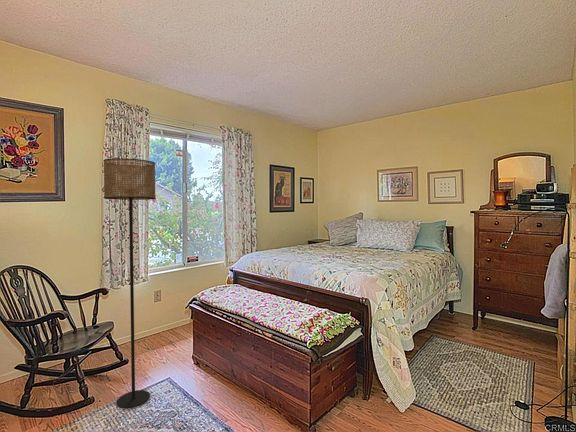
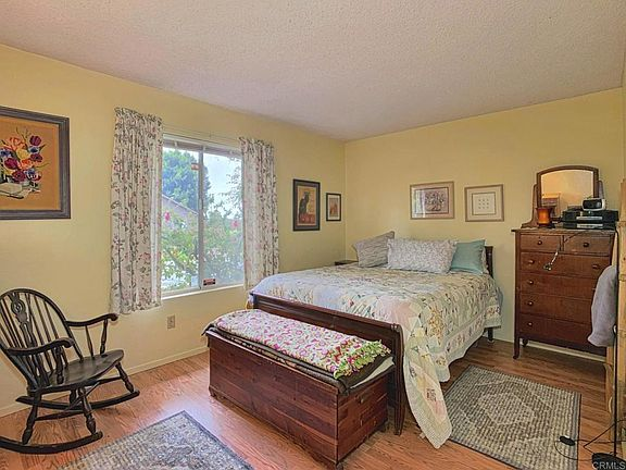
- floor lamp (131, 281)
